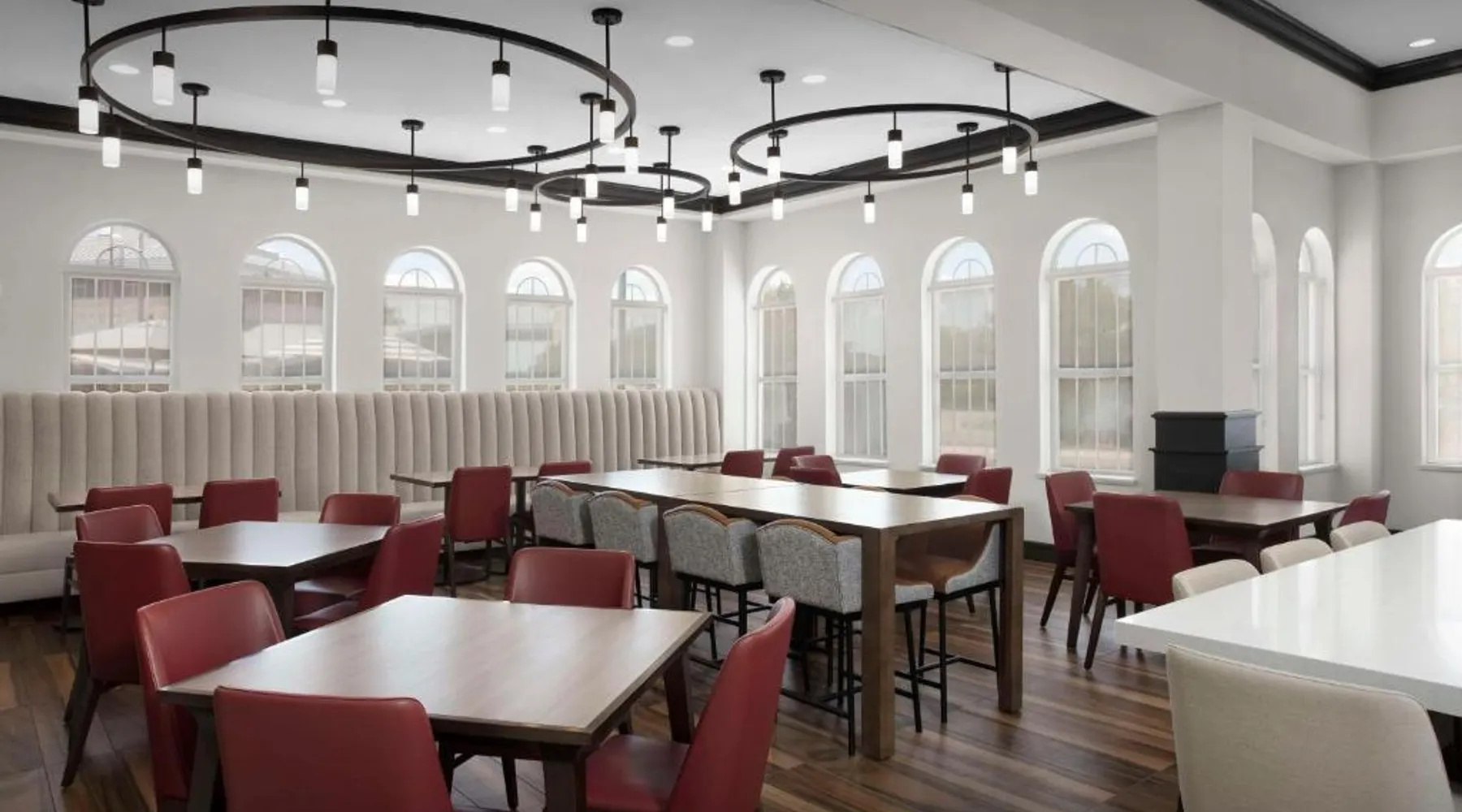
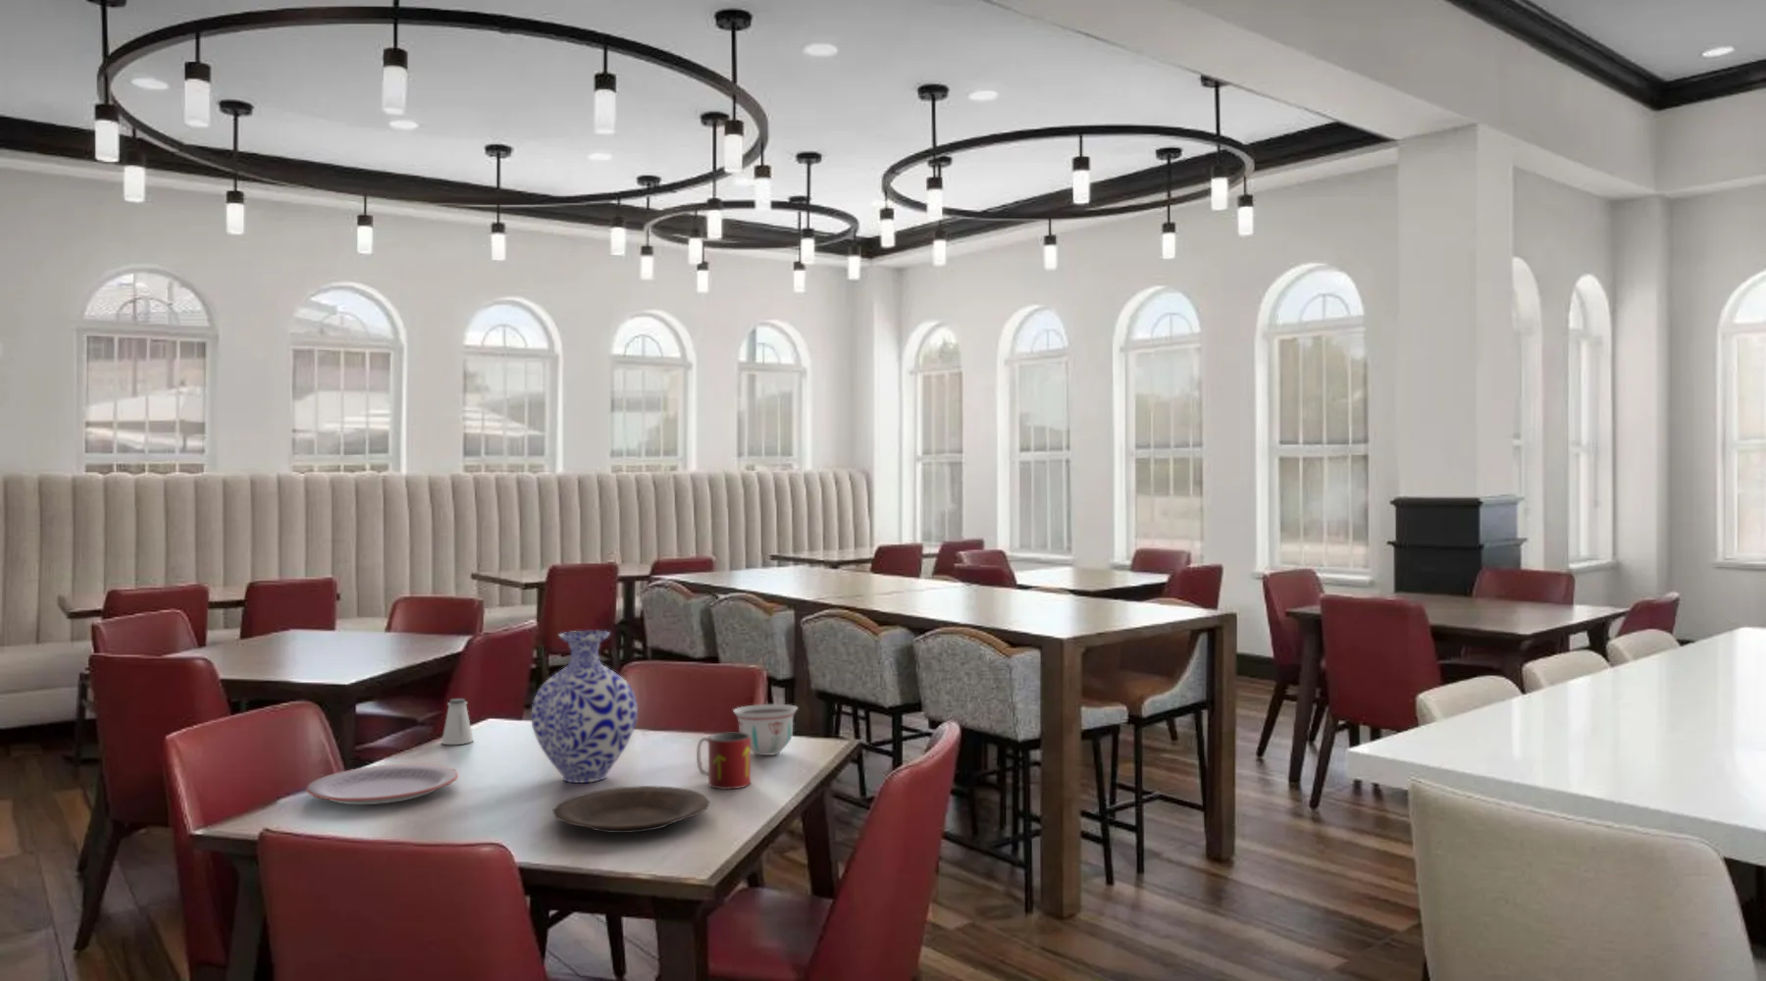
+ mug (722, 759)
+ vase (585, 706)
+ bowl (766, 730)
+ plate (384, 785)
+ plate (632, 812)
+ saltshaker (457, 720)
